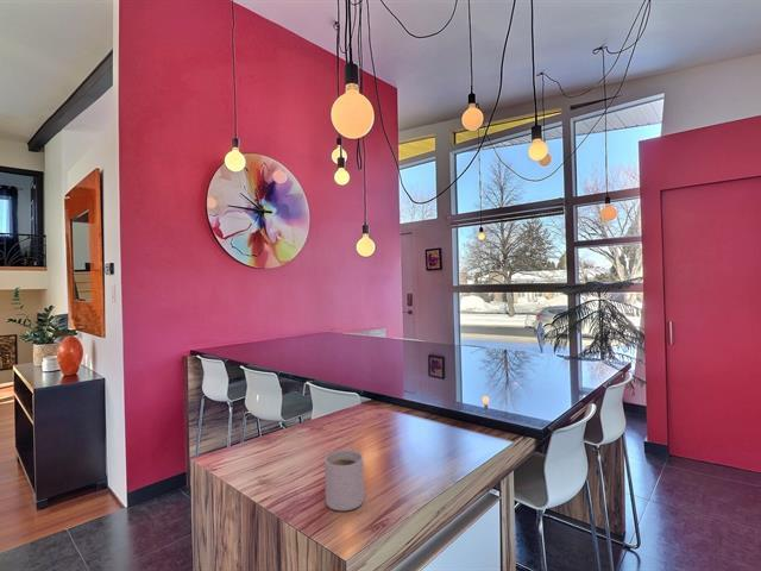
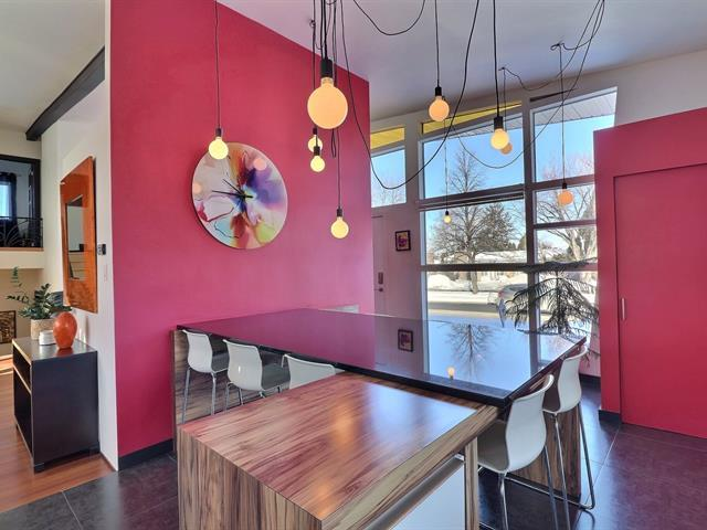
- mug (346, 476)
